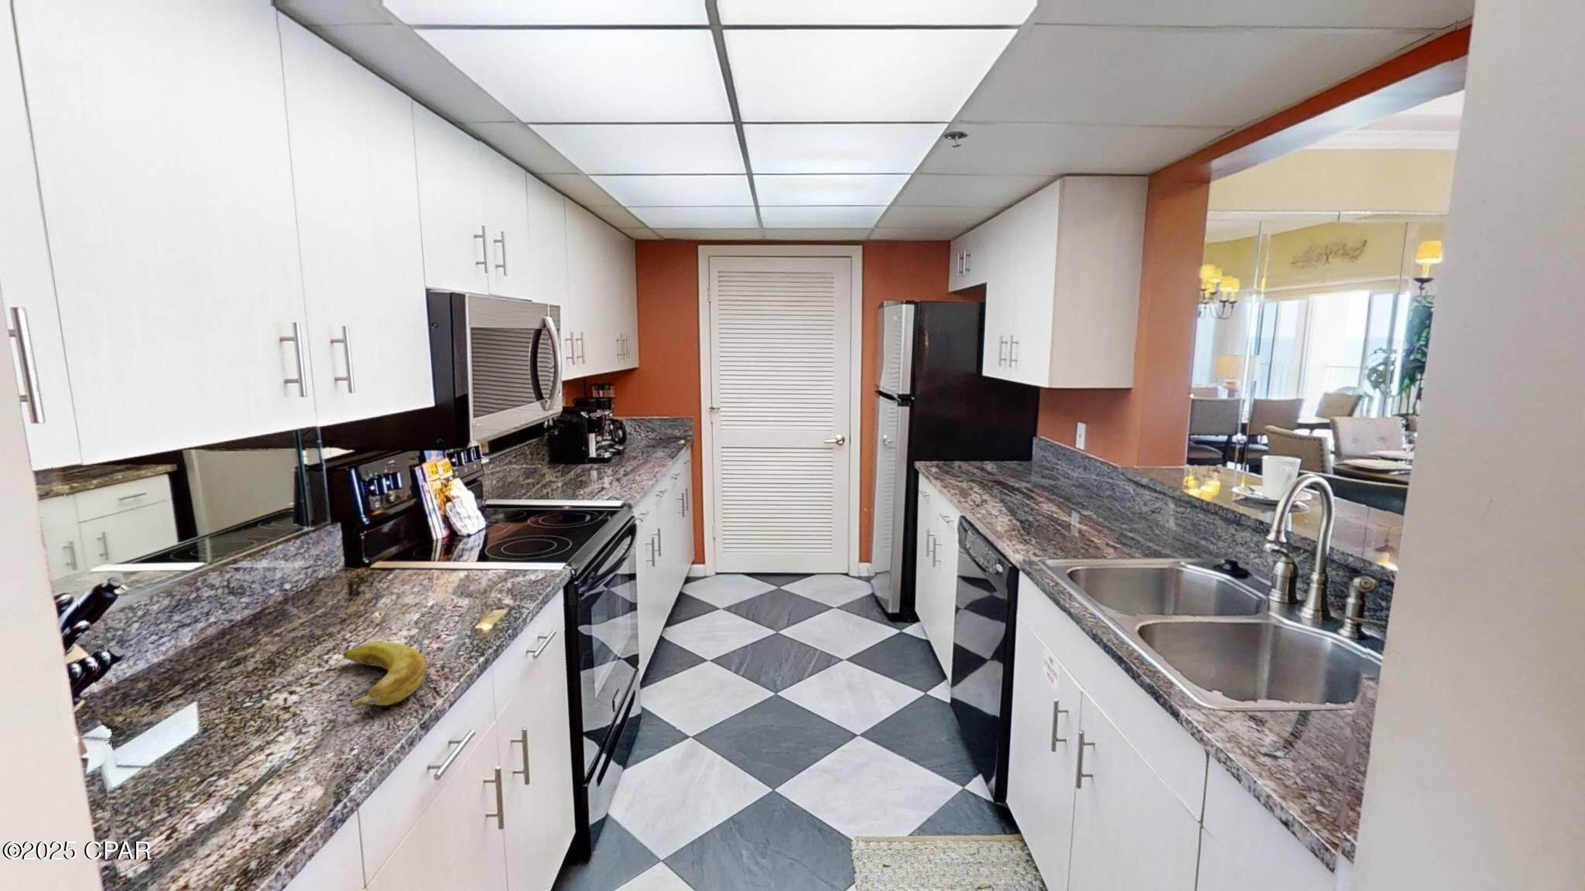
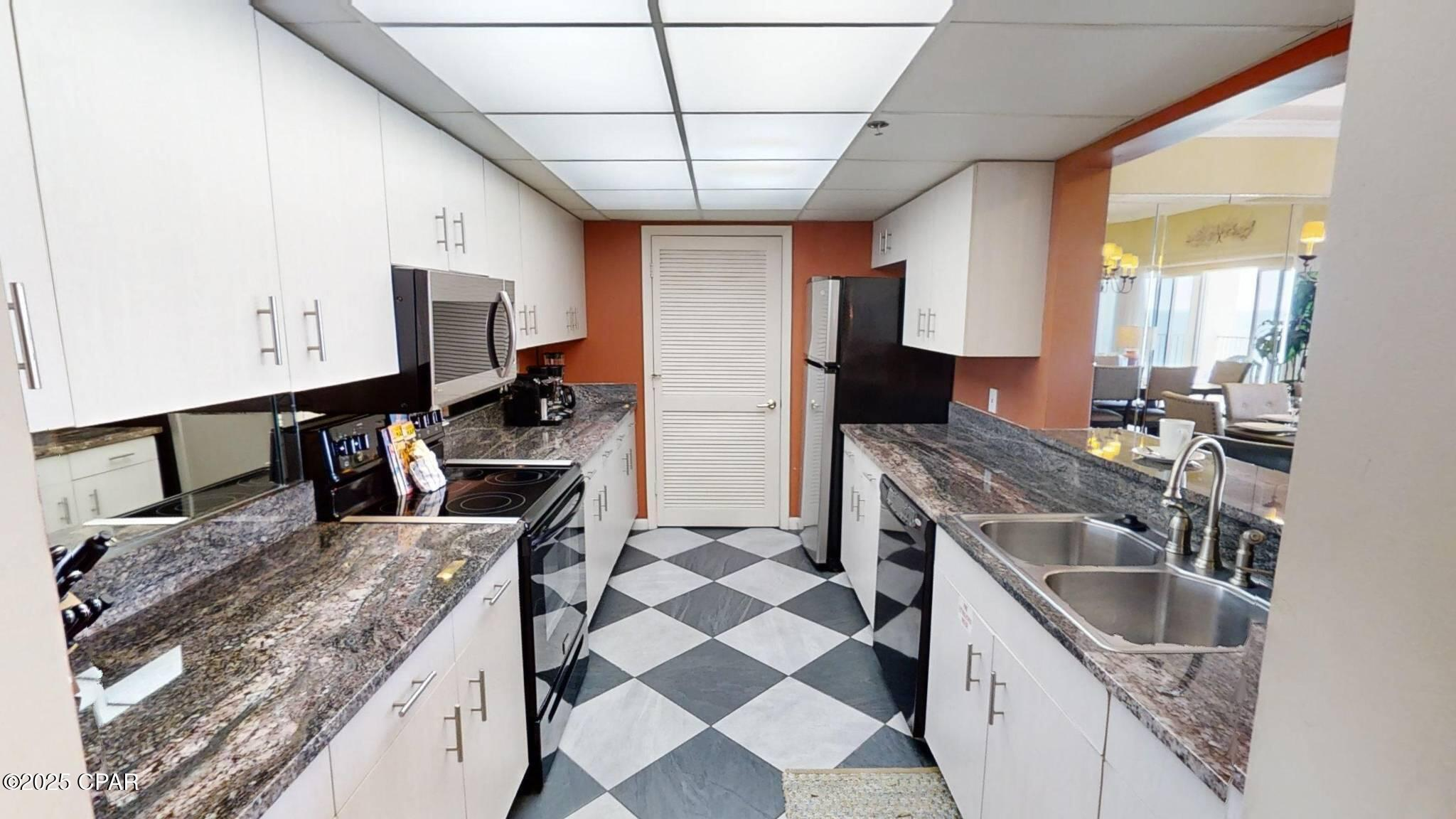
- banana (373, 665)
